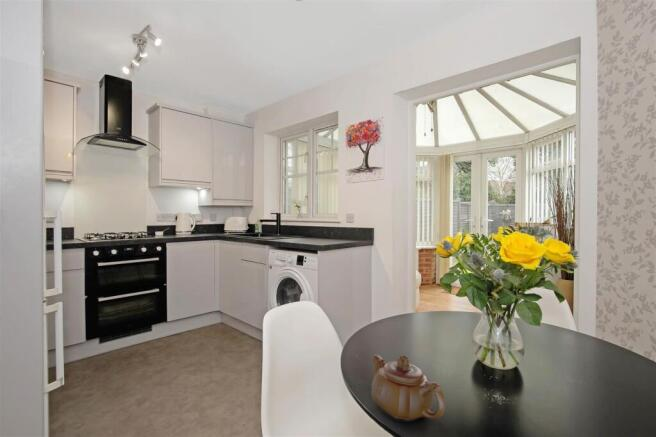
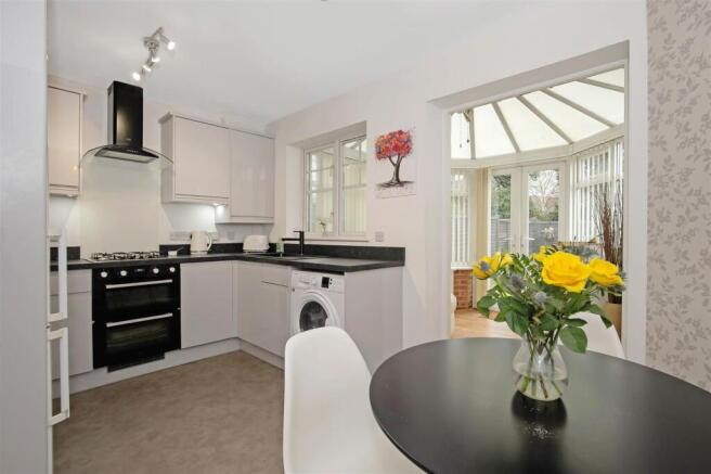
- teapot (402, 383)
